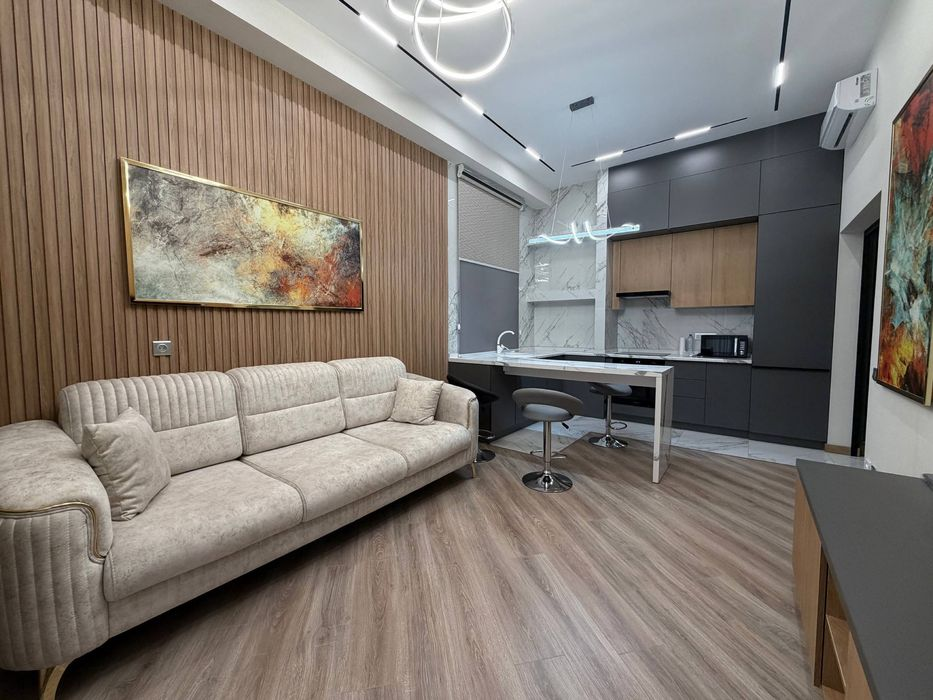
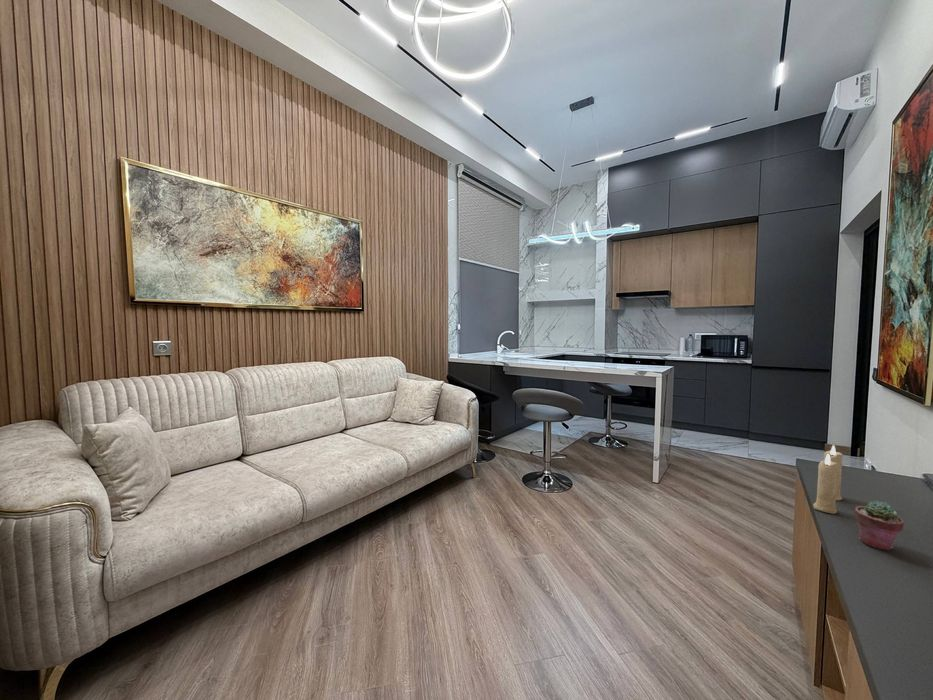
+ candle (829, 475)
+ potted succulent (877, 523)
